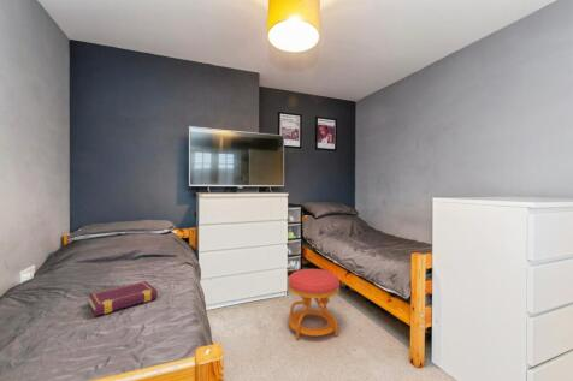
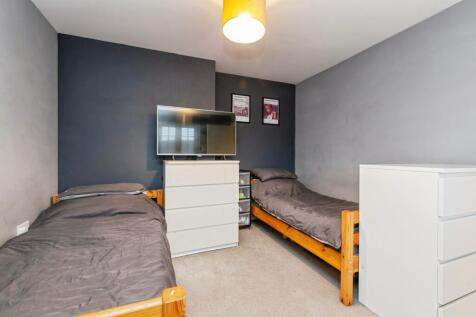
- book (124, 296)
- stool (311, 300)
